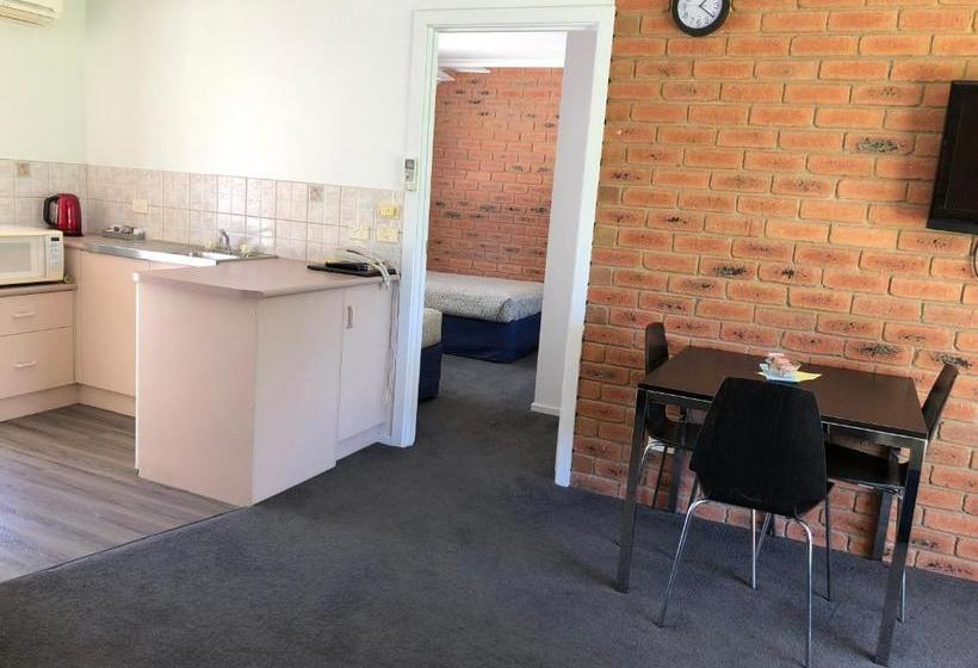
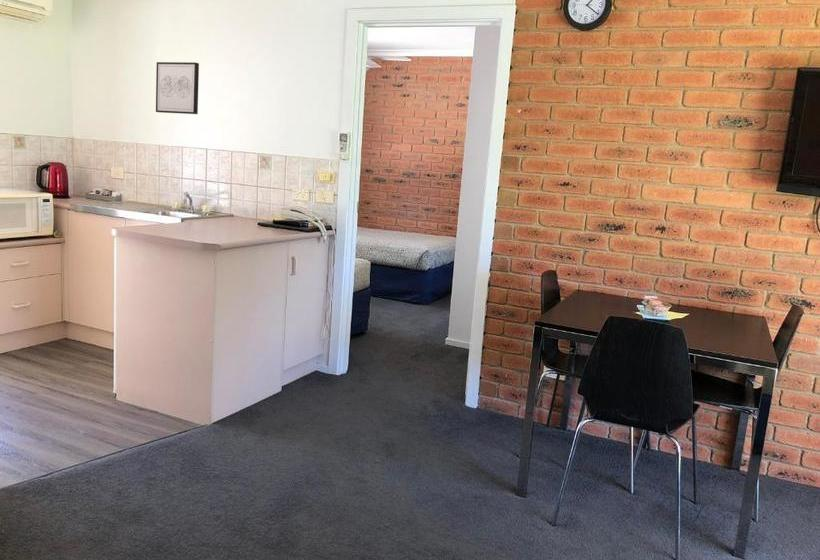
+ wall art (176, 88)
